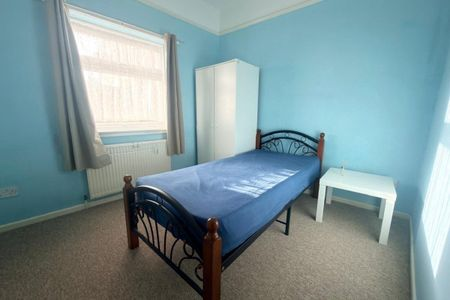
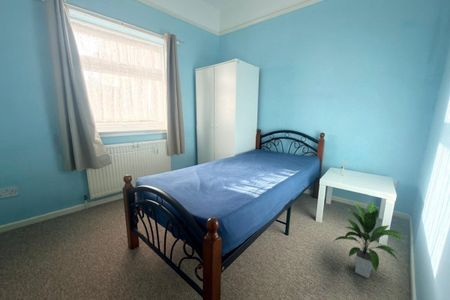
+ indoor plant (365, 238)
